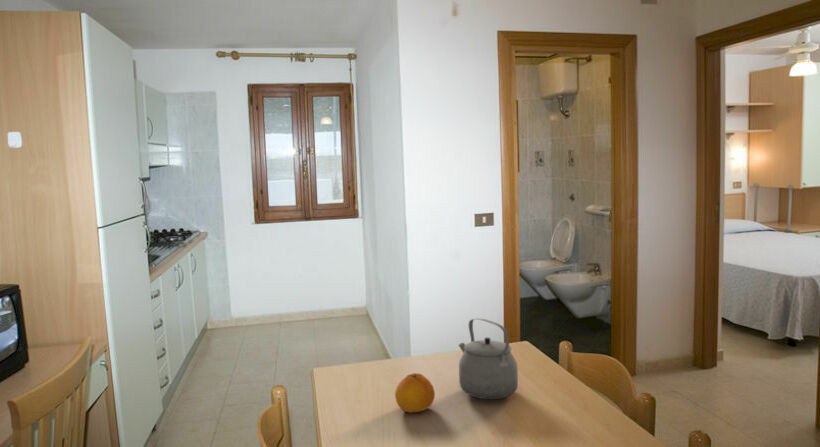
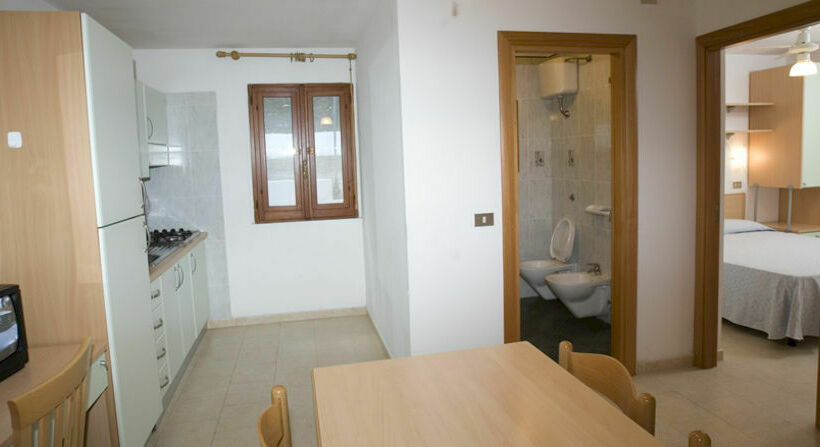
- tea kettle (482, 354)
- fruit (414, 391)
